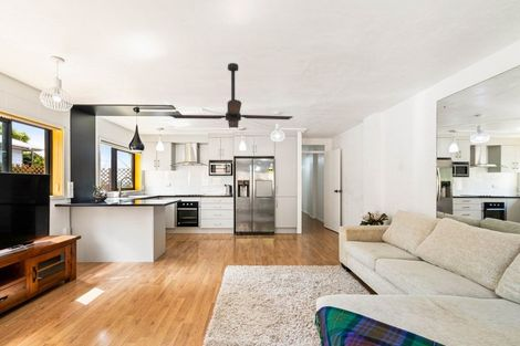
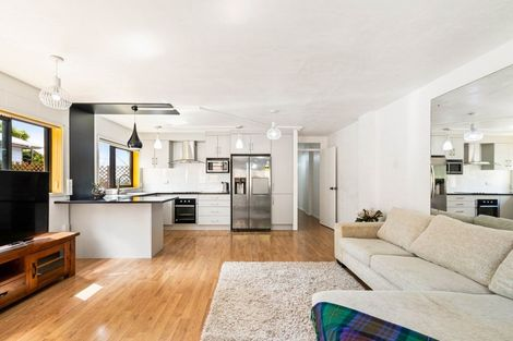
- ceiling fan (232, 93)
